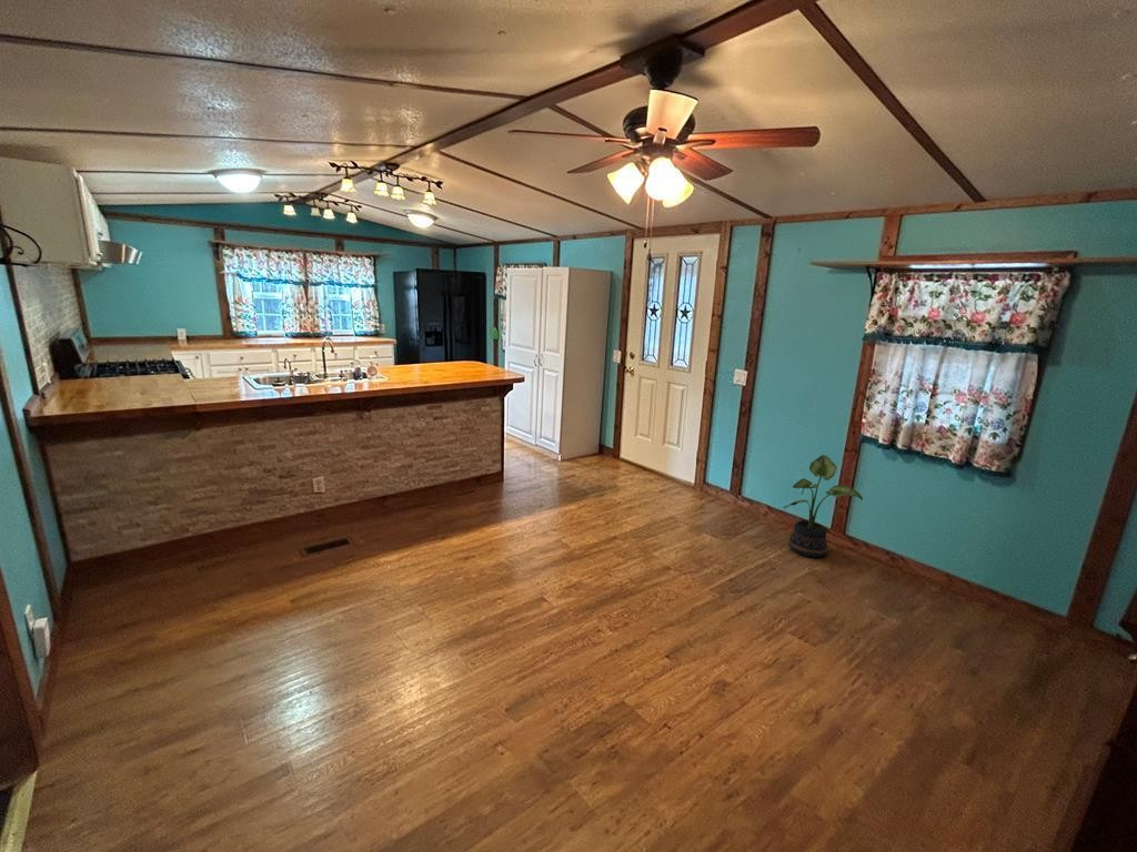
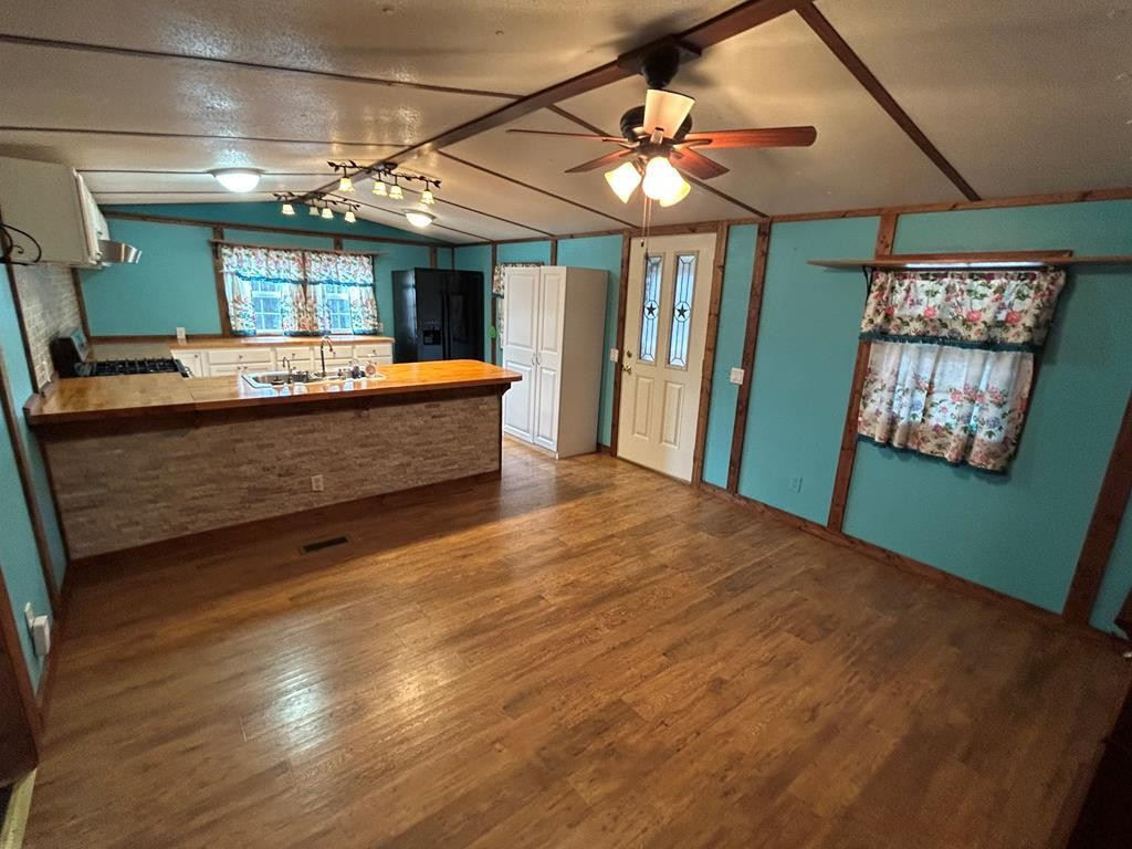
- potted plant (817, 508)
